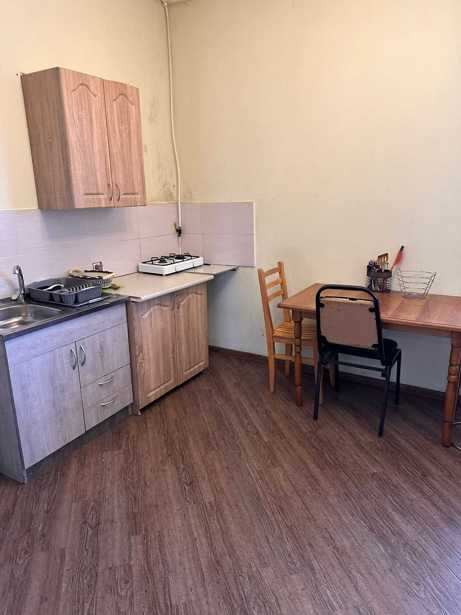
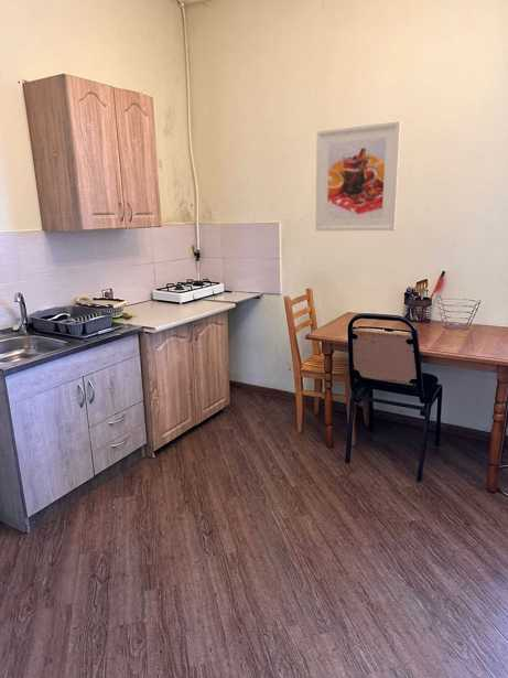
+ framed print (355, 180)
